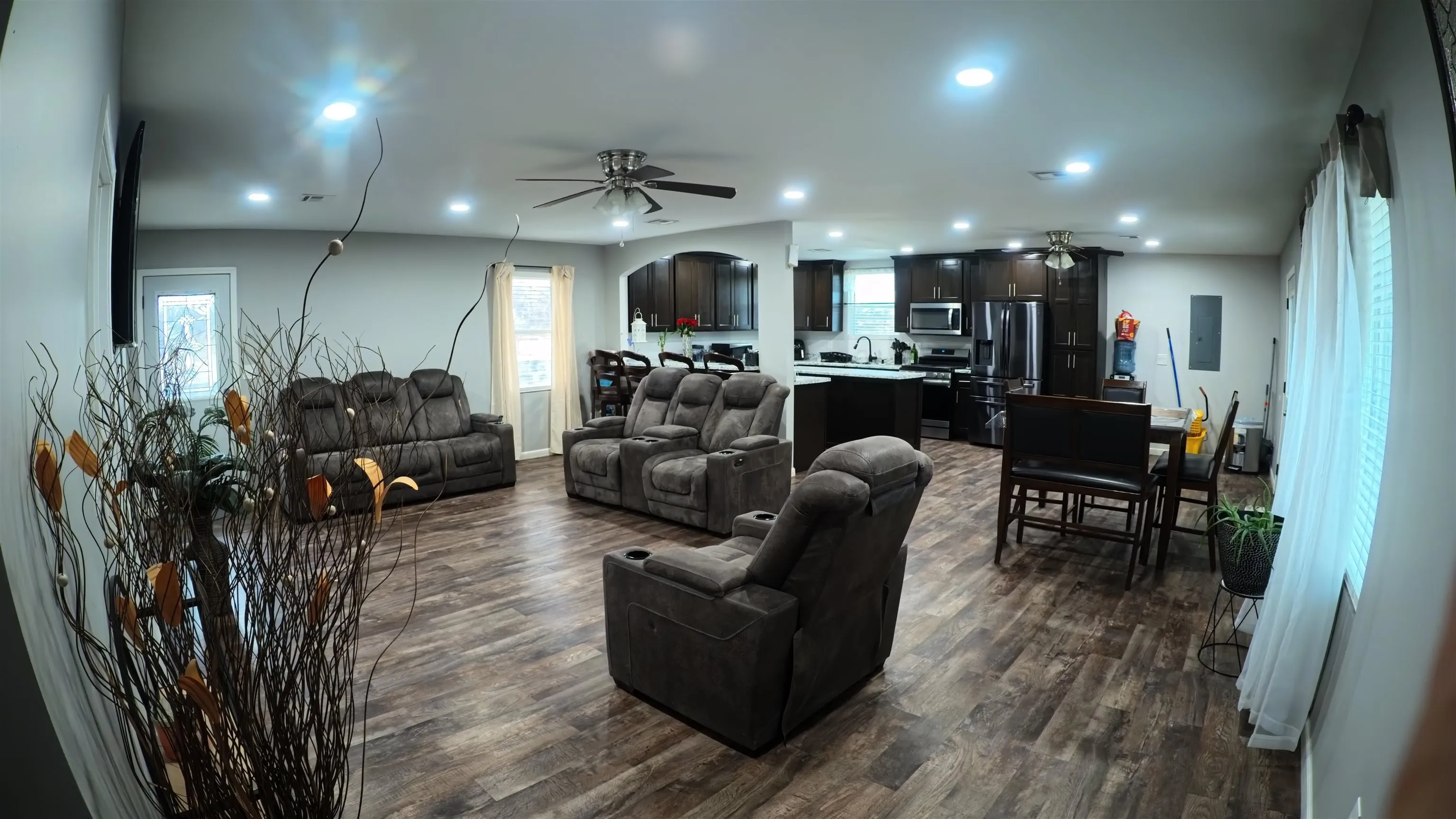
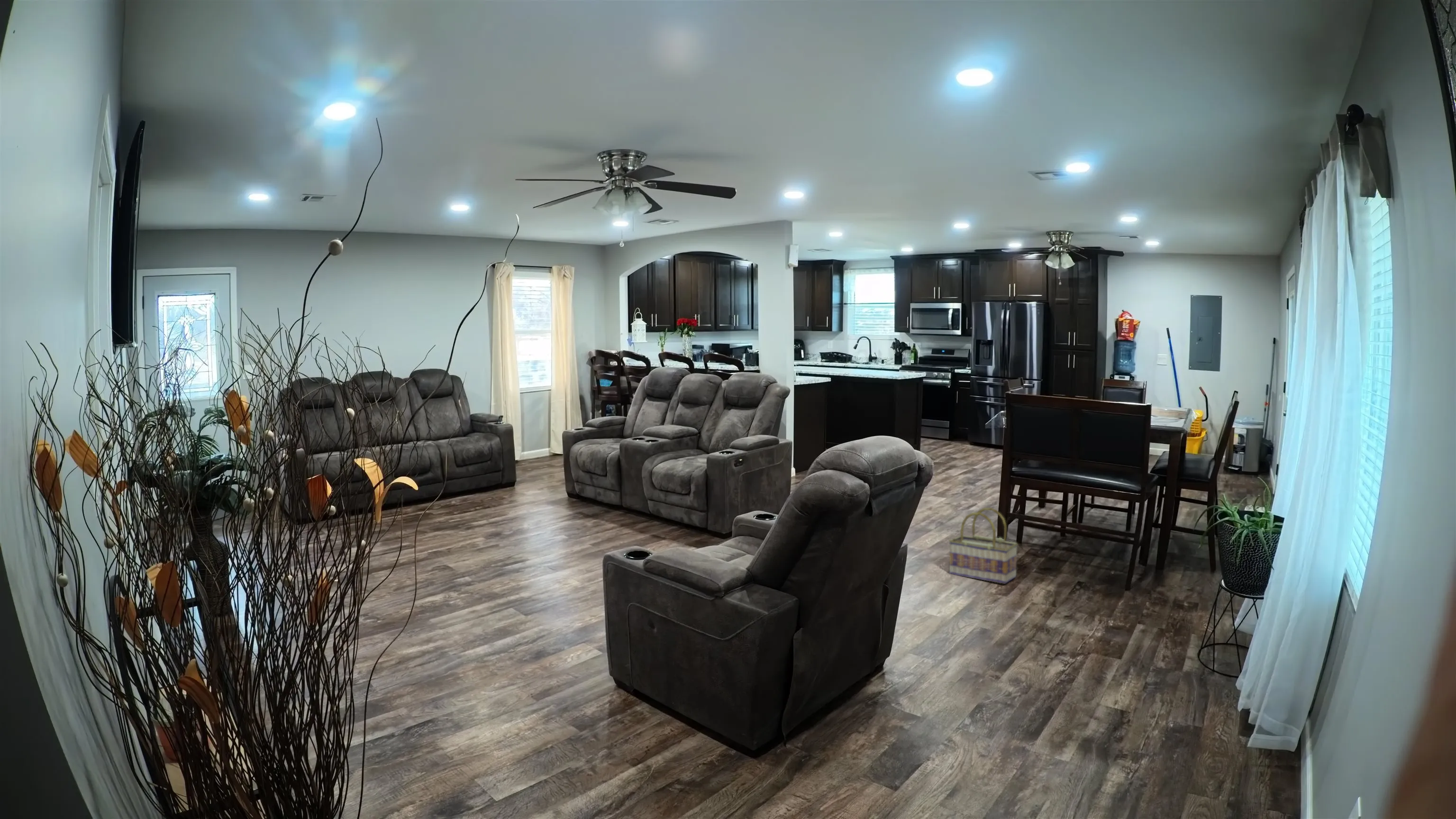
+ basket (983, 543)
